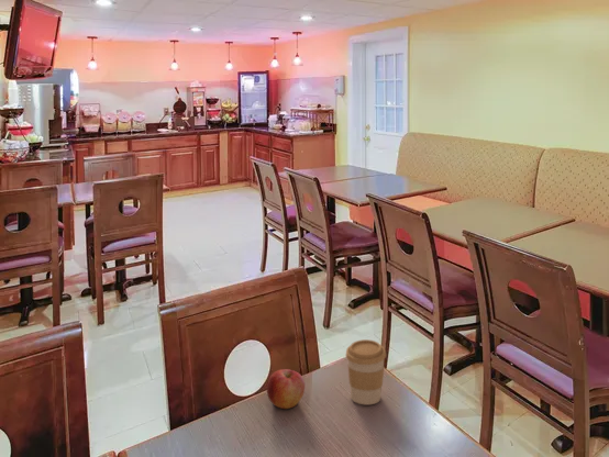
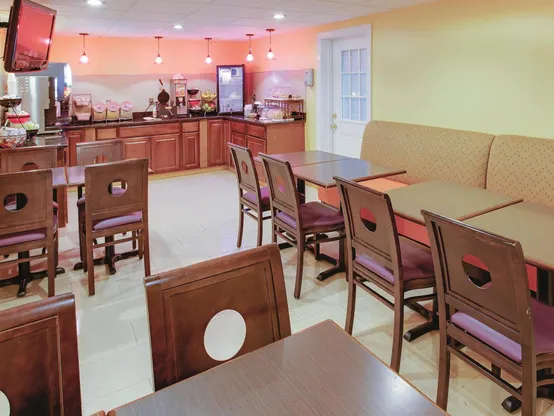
- coffee cup (365, 371)
- apple (286, 387)
